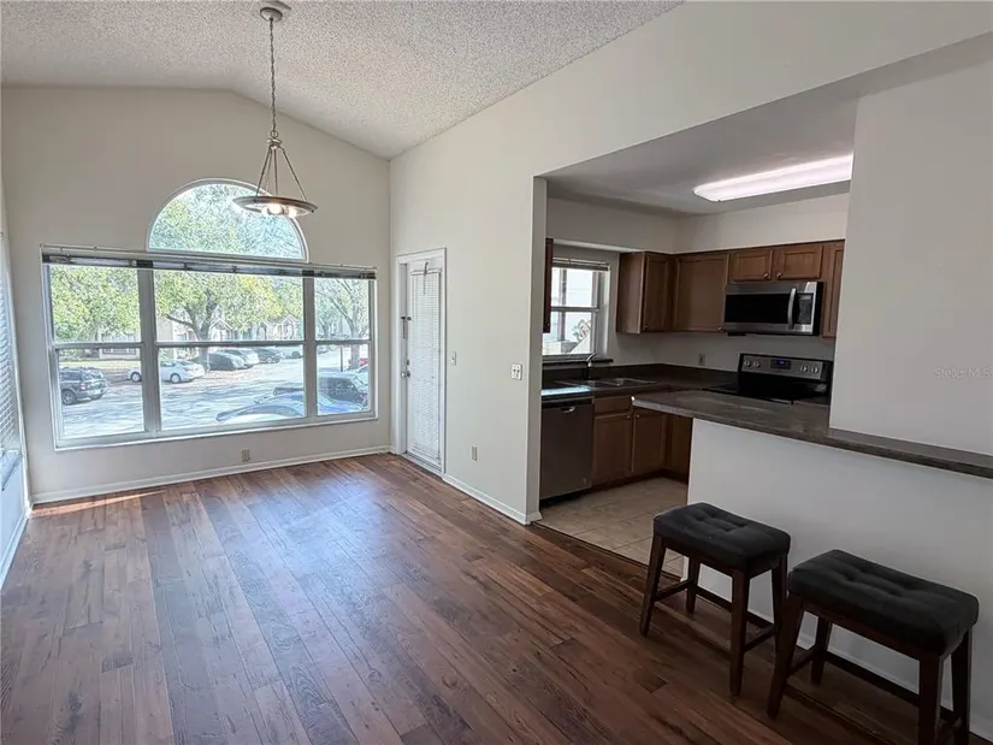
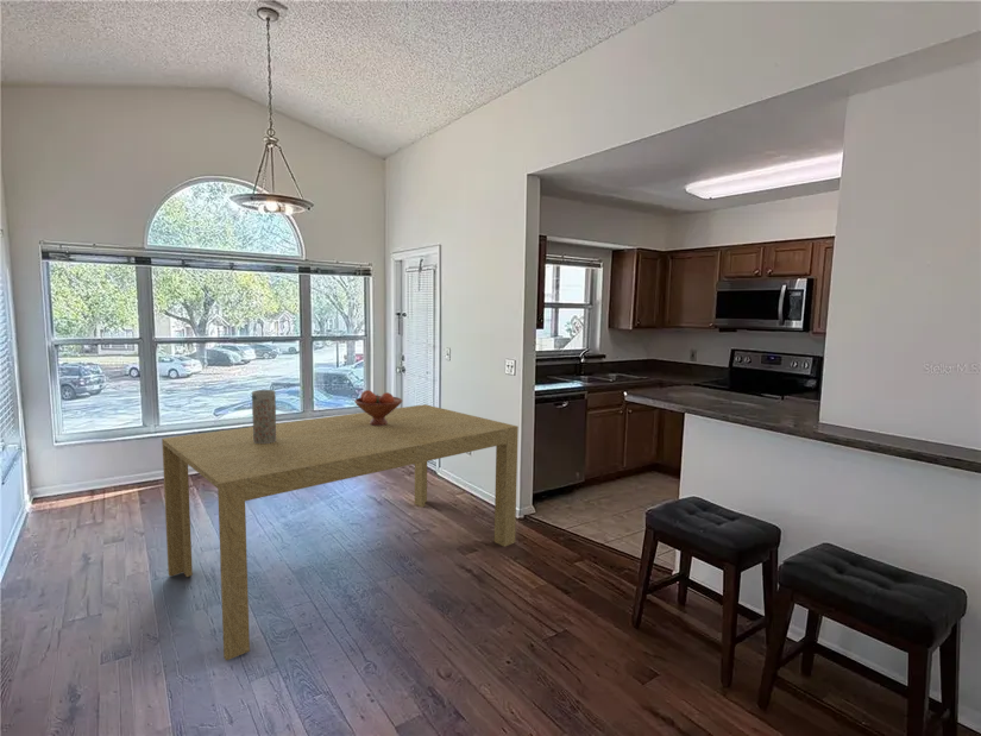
+ vase (264, 415)
+ dining table (352, 477)
+ fruit bowl (378, 407)
